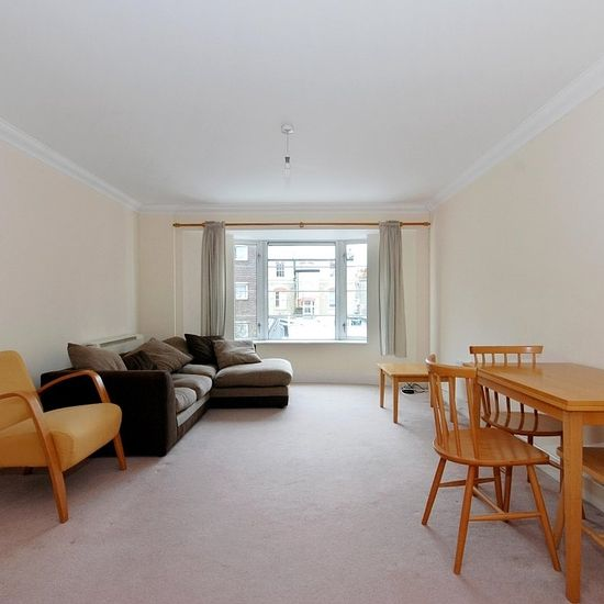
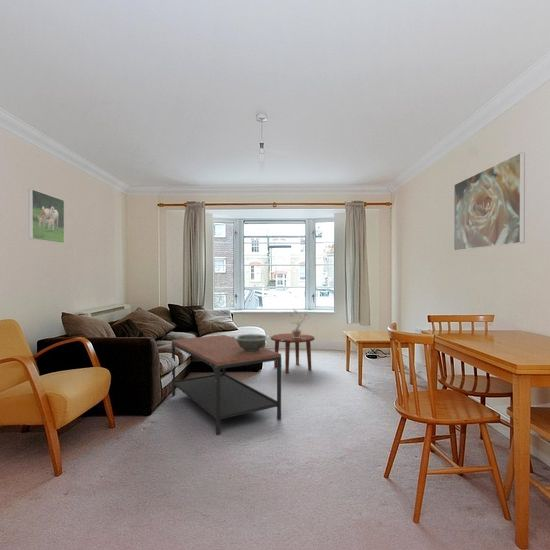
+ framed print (47, 218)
+ side table (295, 351)
+ potted plant (298, 322)
+ decorative bowl (251, 343)
+ coffee table (221, 376)
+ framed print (483, 209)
